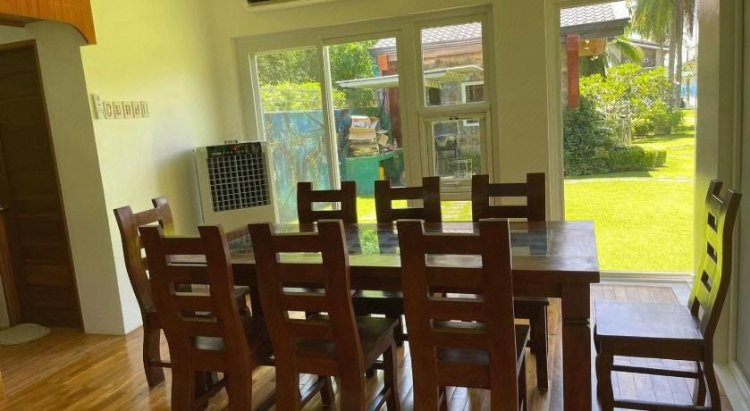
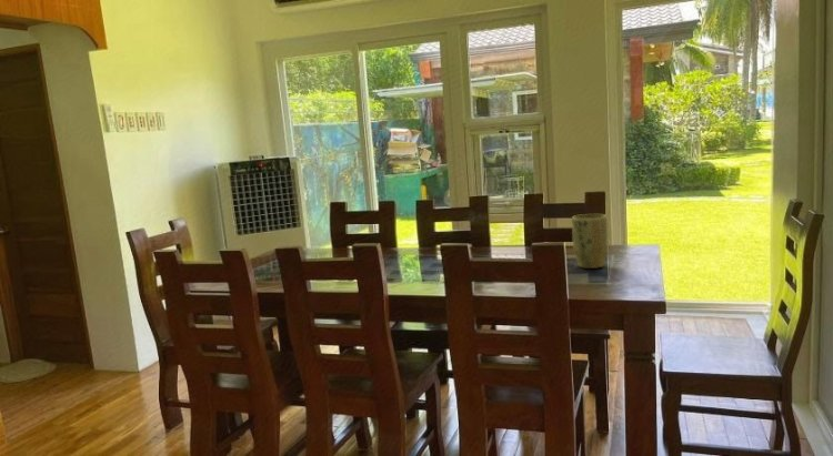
+ plant pot (590, 241)
